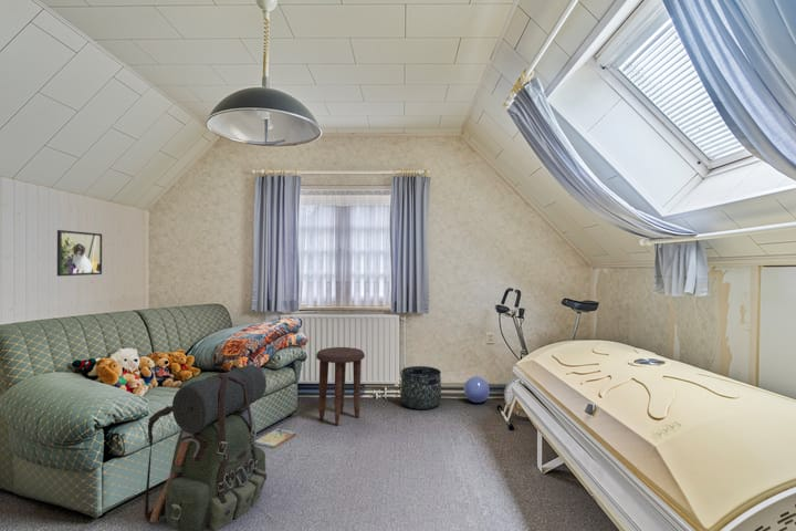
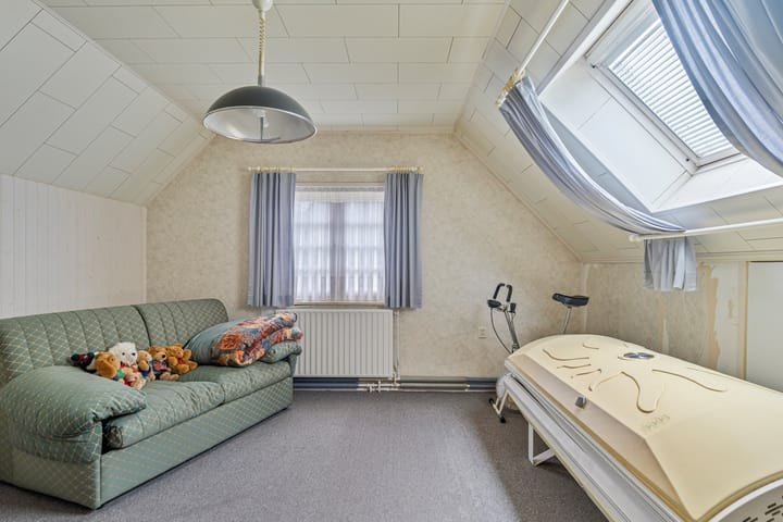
- book (275, 437)
- side table (339, 384)
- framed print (81, 253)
- backpack (208, 437)
- ball (476, 388)
- basket (420, 387)
